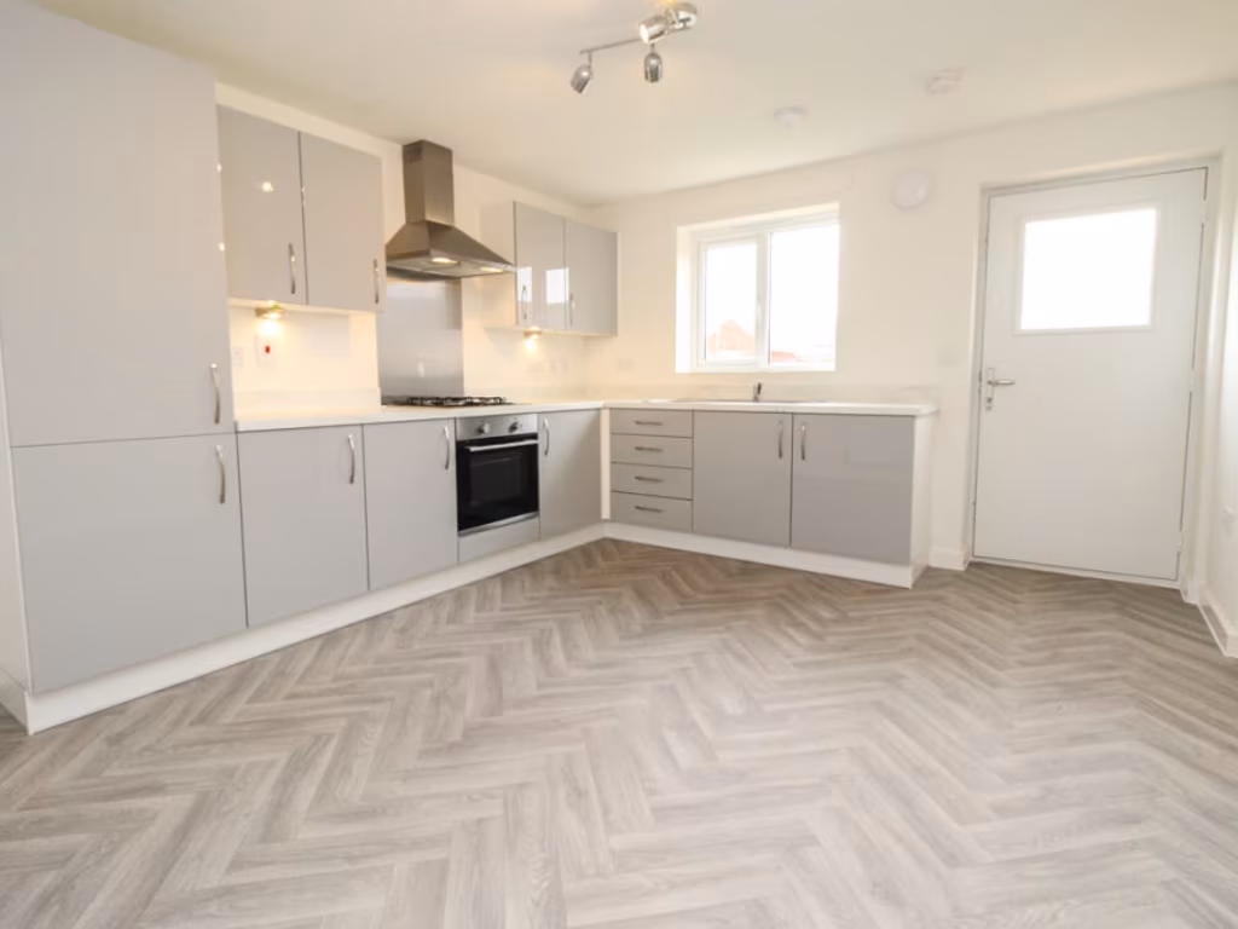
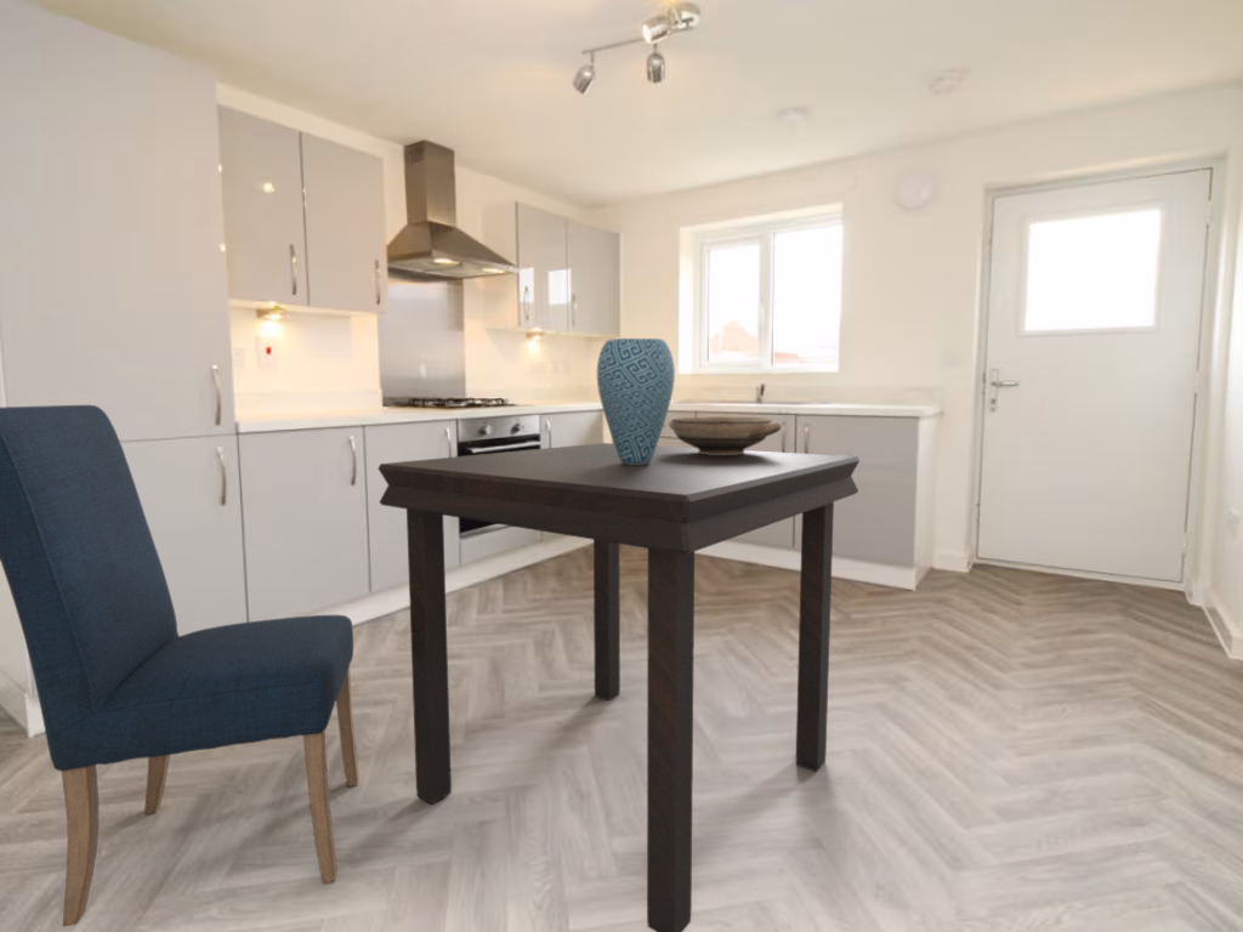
+ ceramic bowl (721, 434)
+ vase (635, 400)
+ dining table (619, 623)
+ chair (197, 632)
